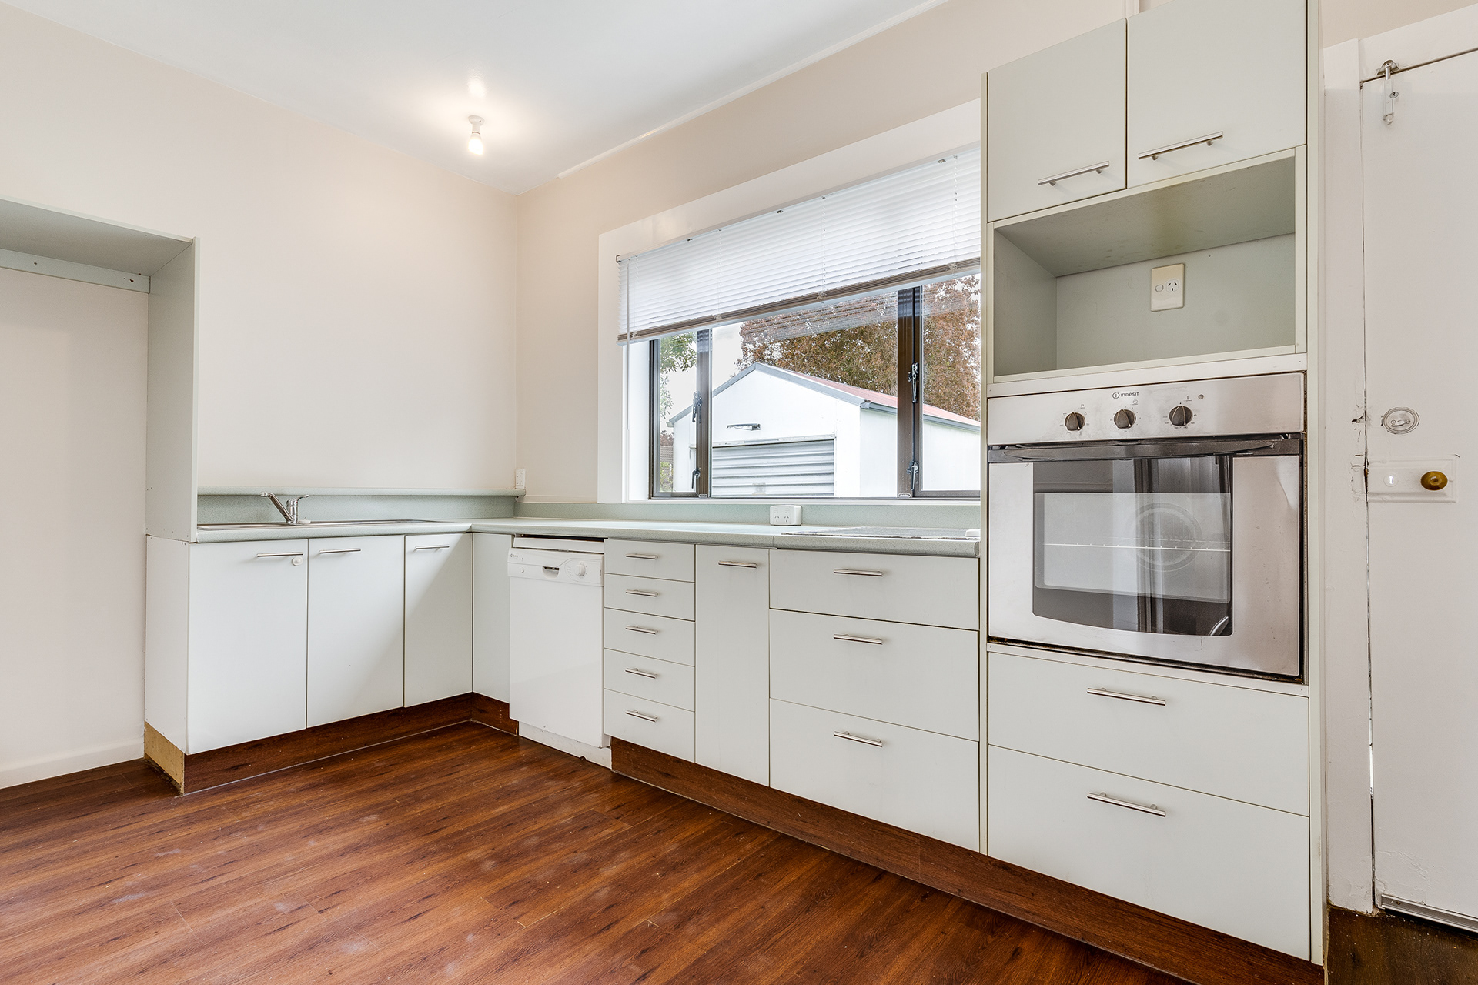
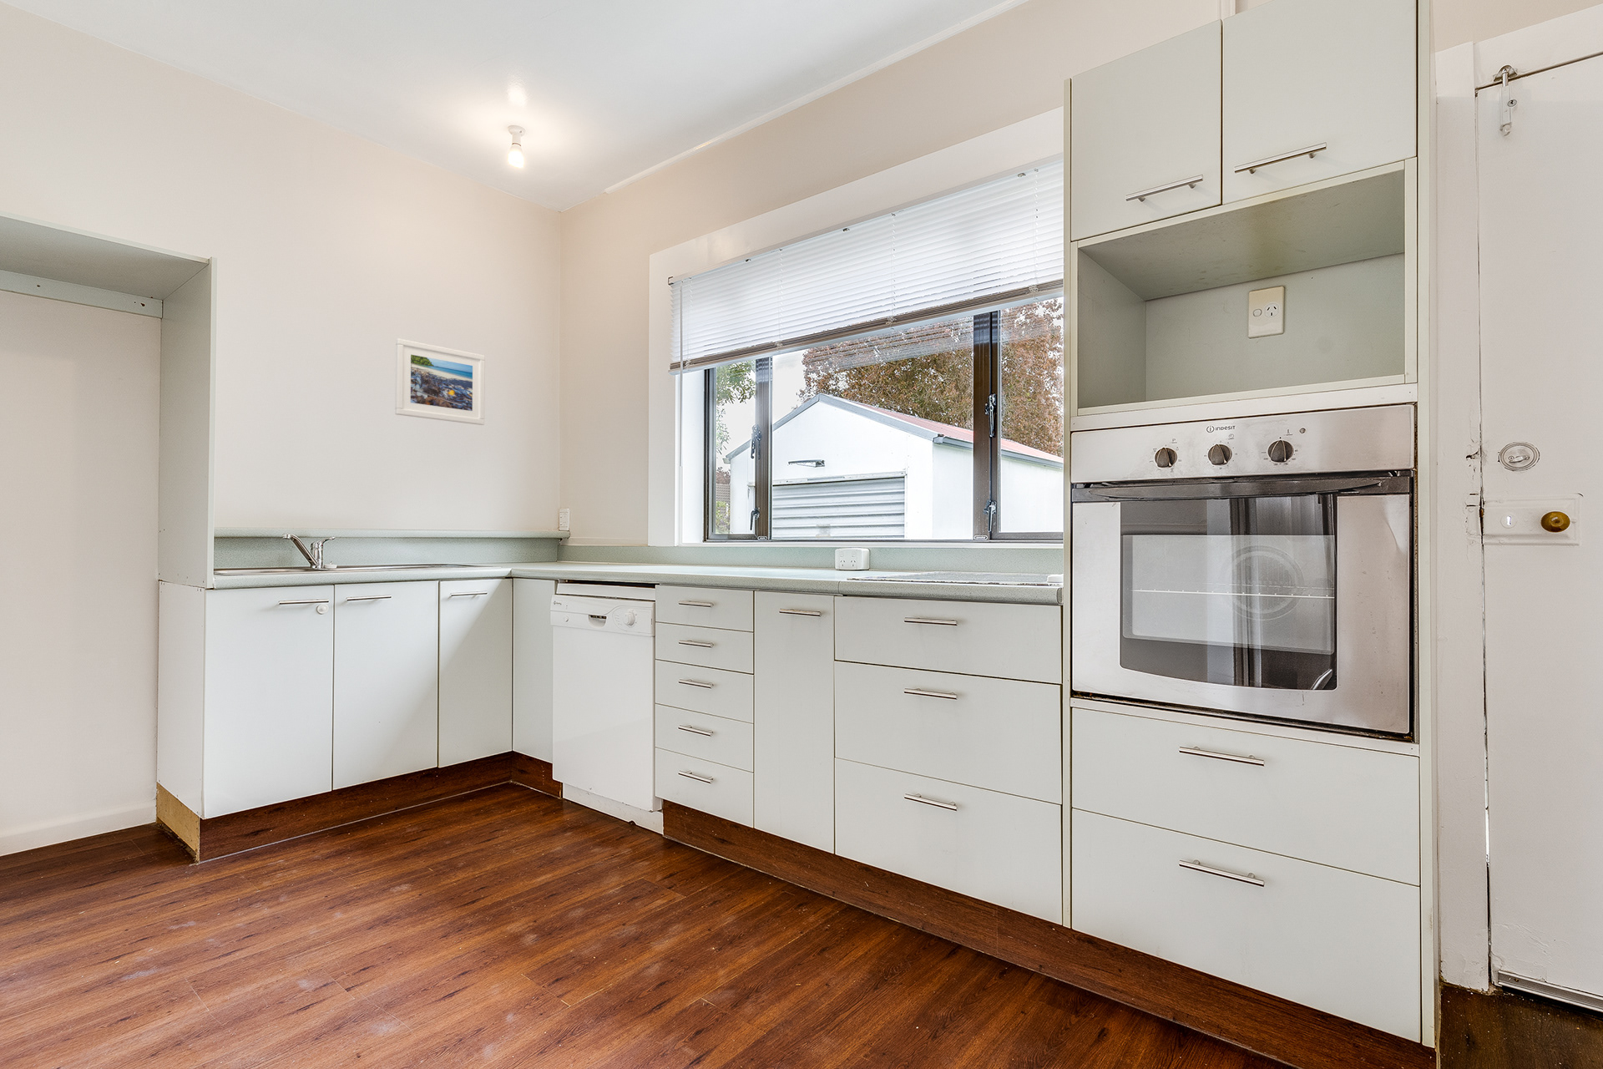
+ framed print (441, 383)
